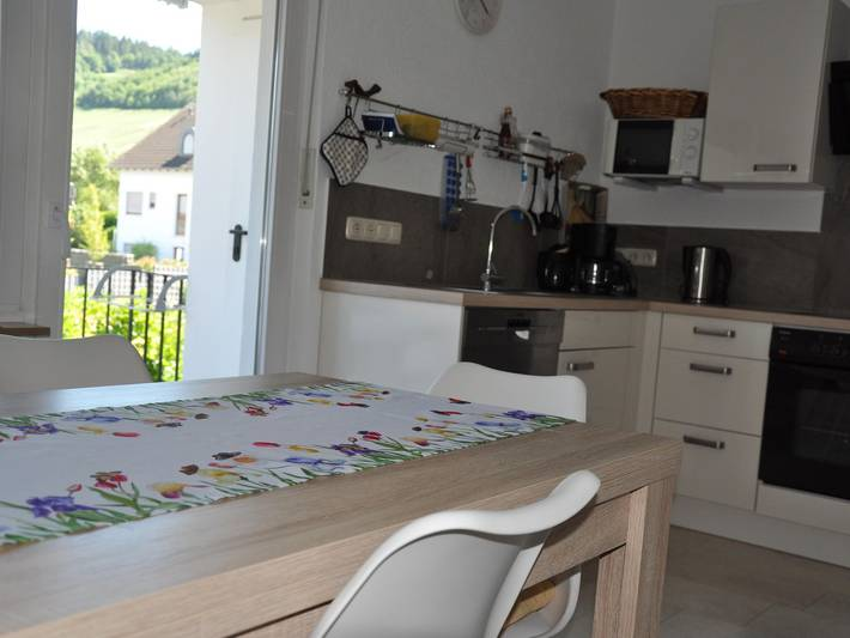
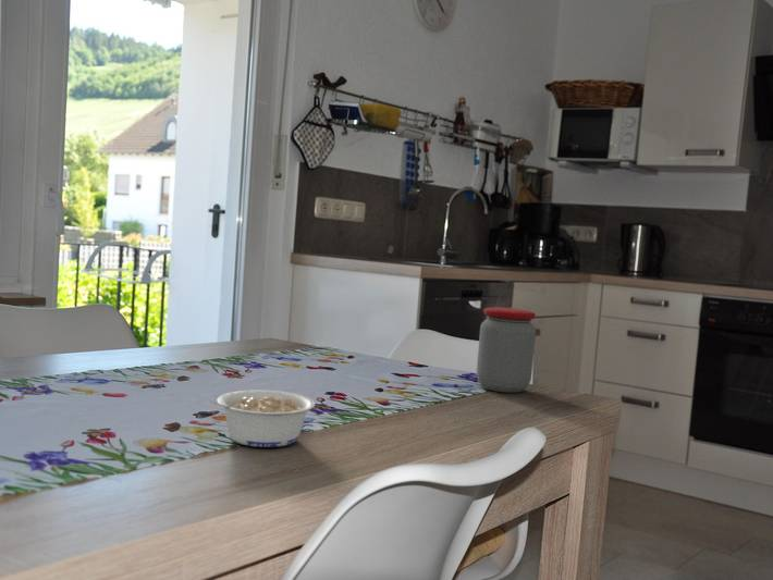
+ legume (265, 416)
+ jar (505, 348)
